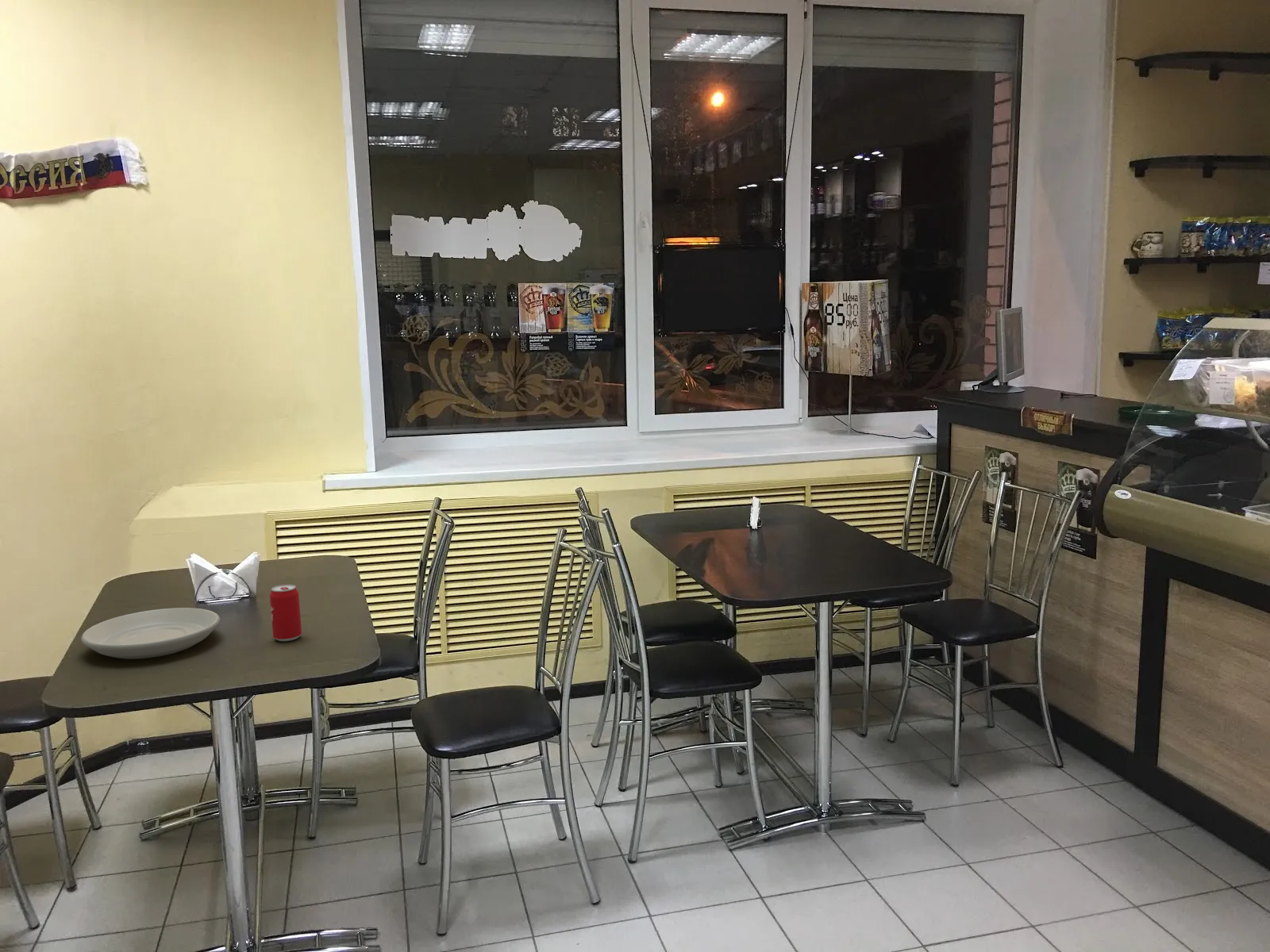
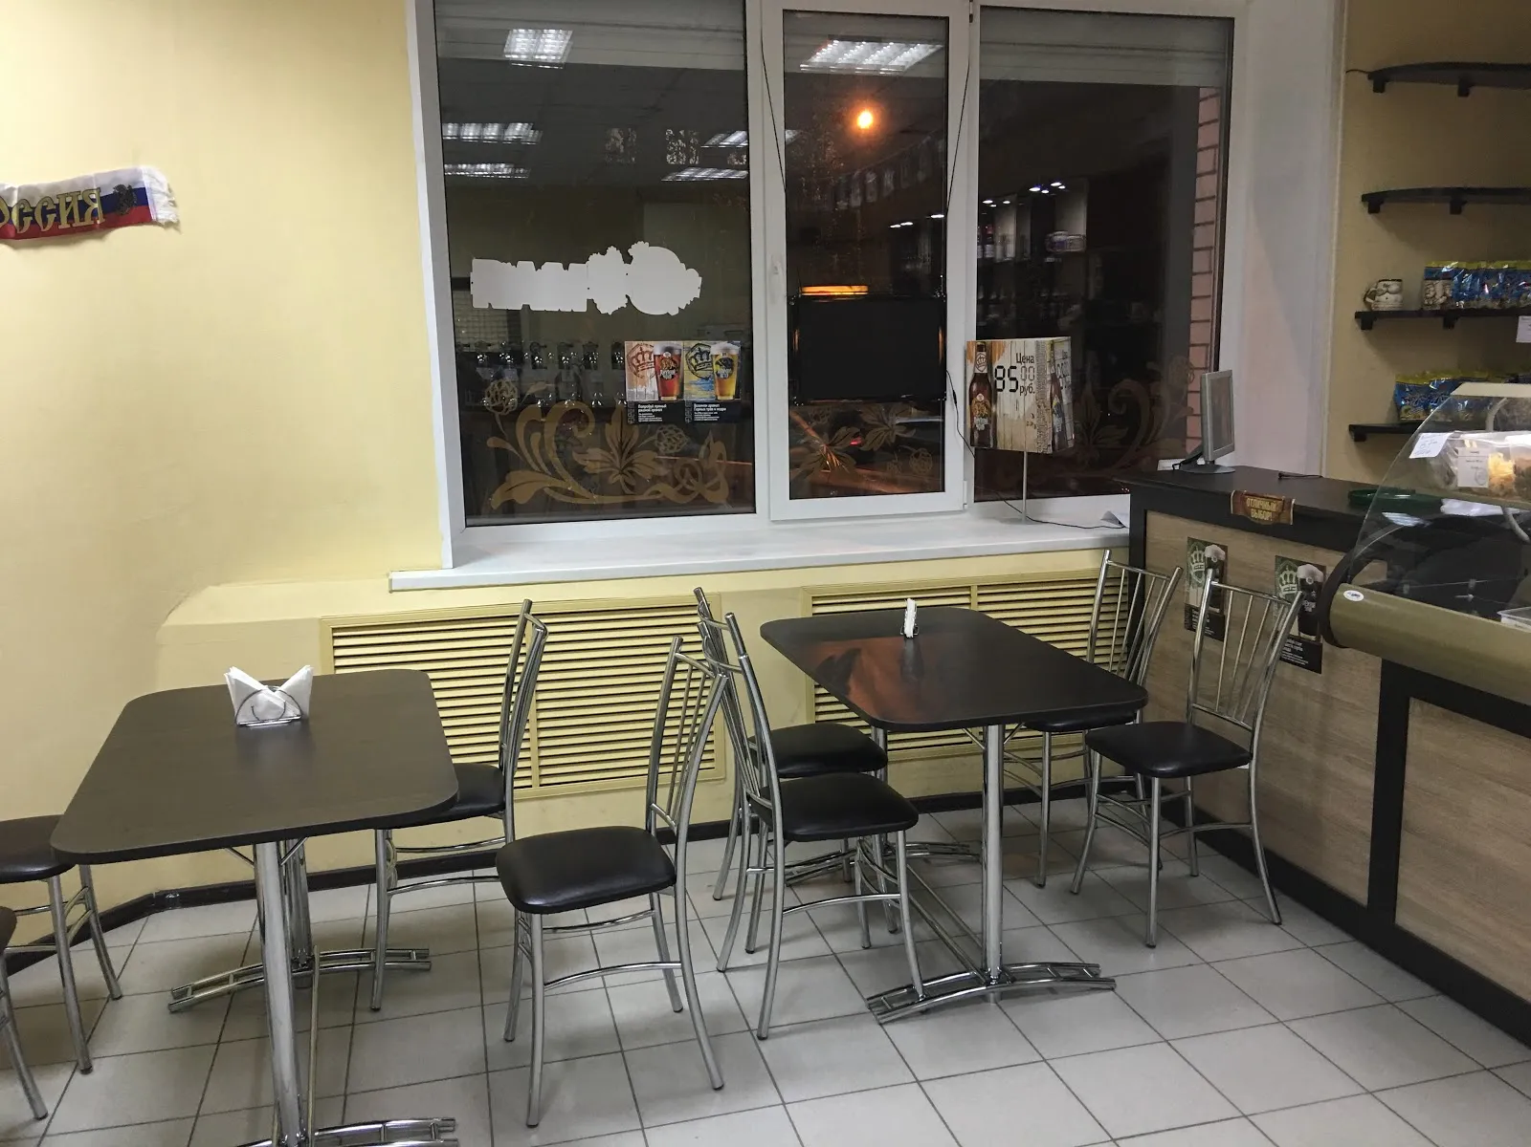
- beverage can (285, 612)
- plate (153, 635)
